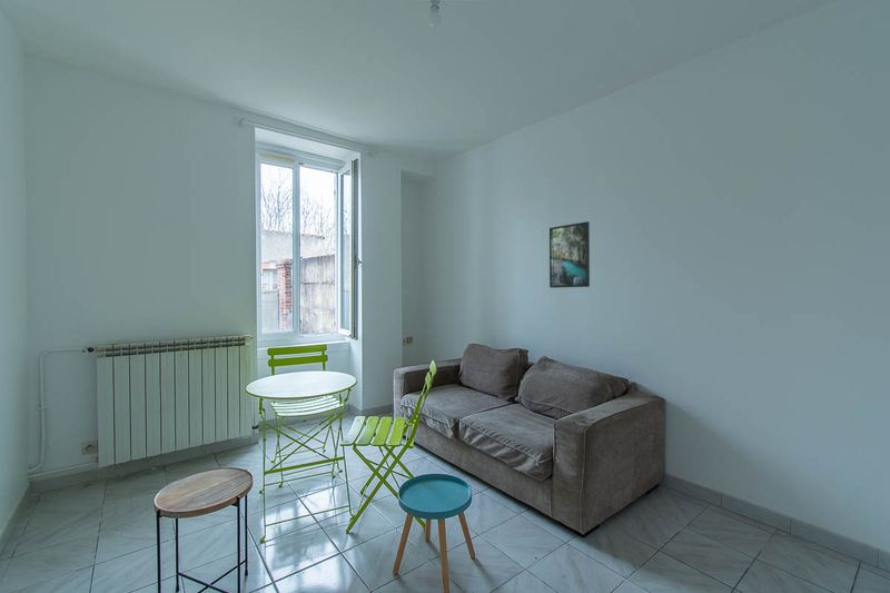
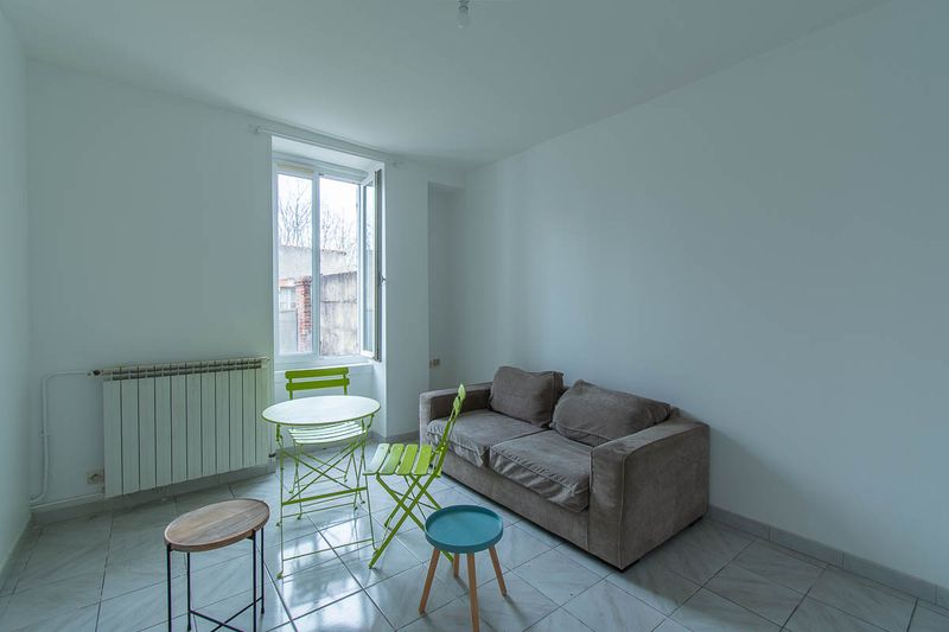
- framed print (568, 256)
